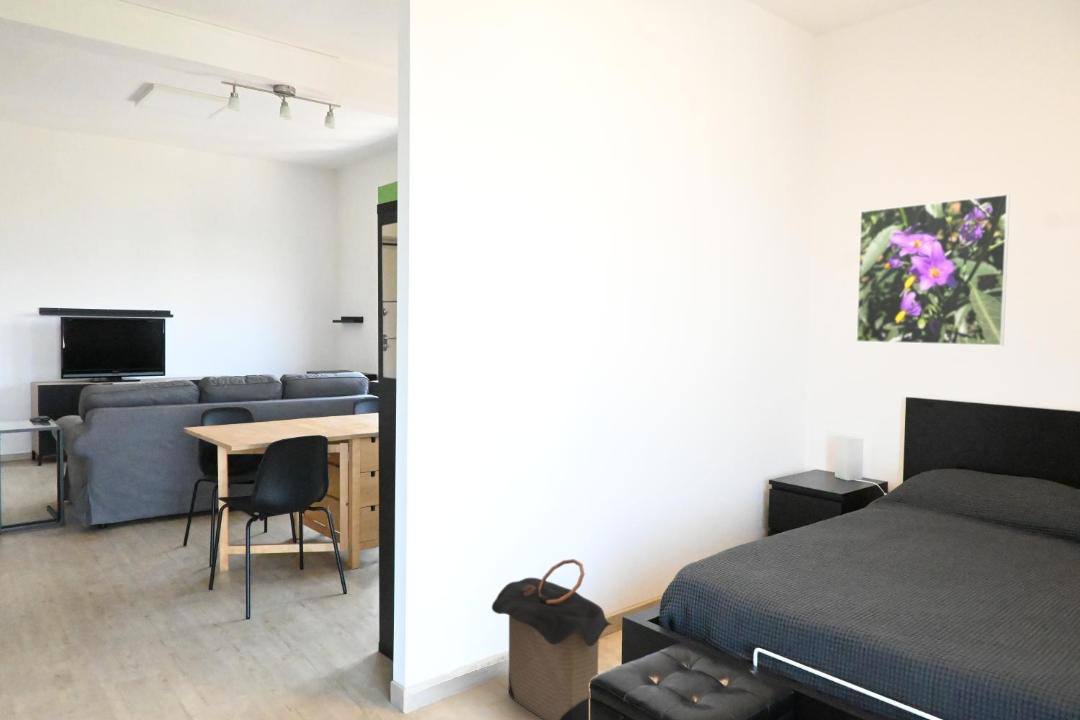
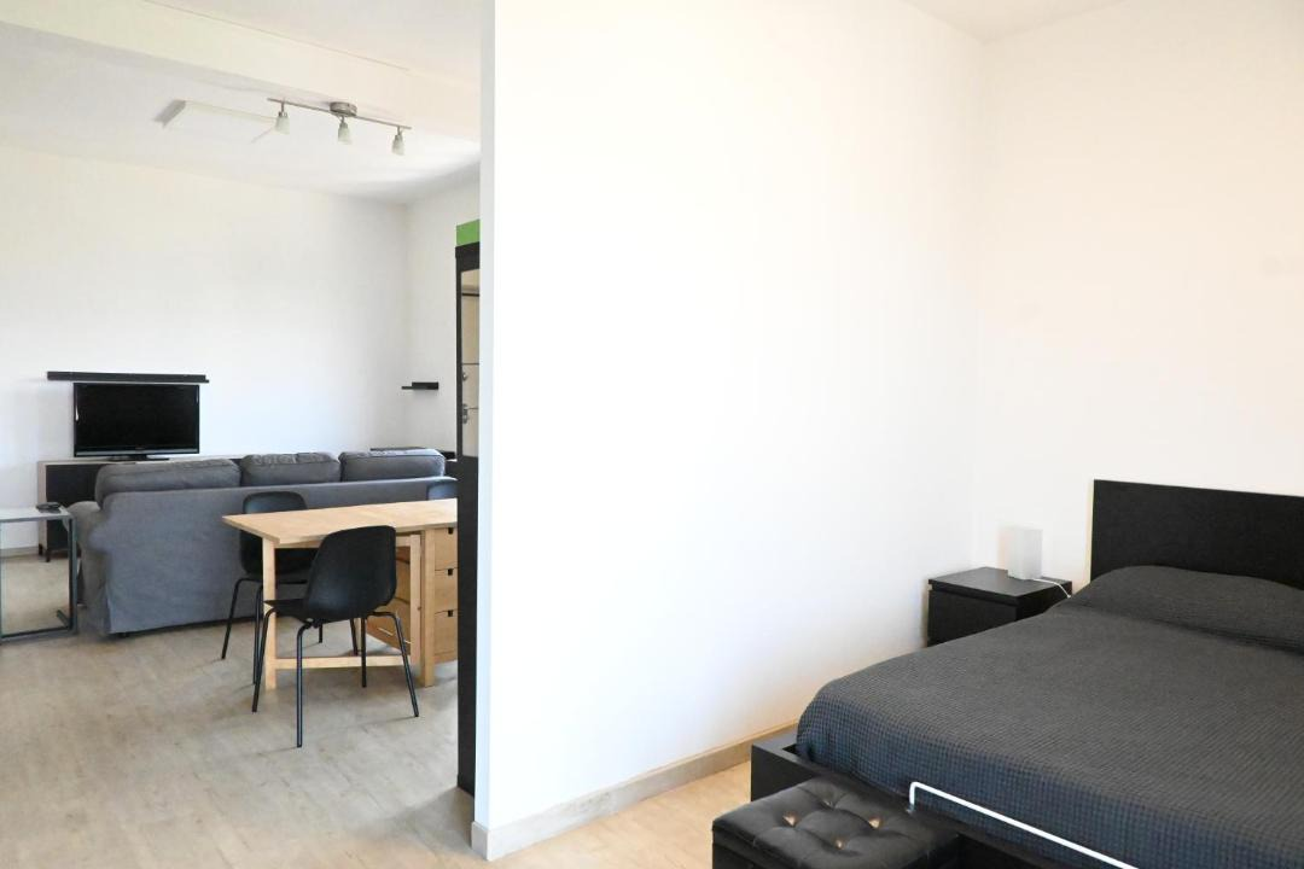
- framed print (927, 273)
- laundry hamper (548, 633)
